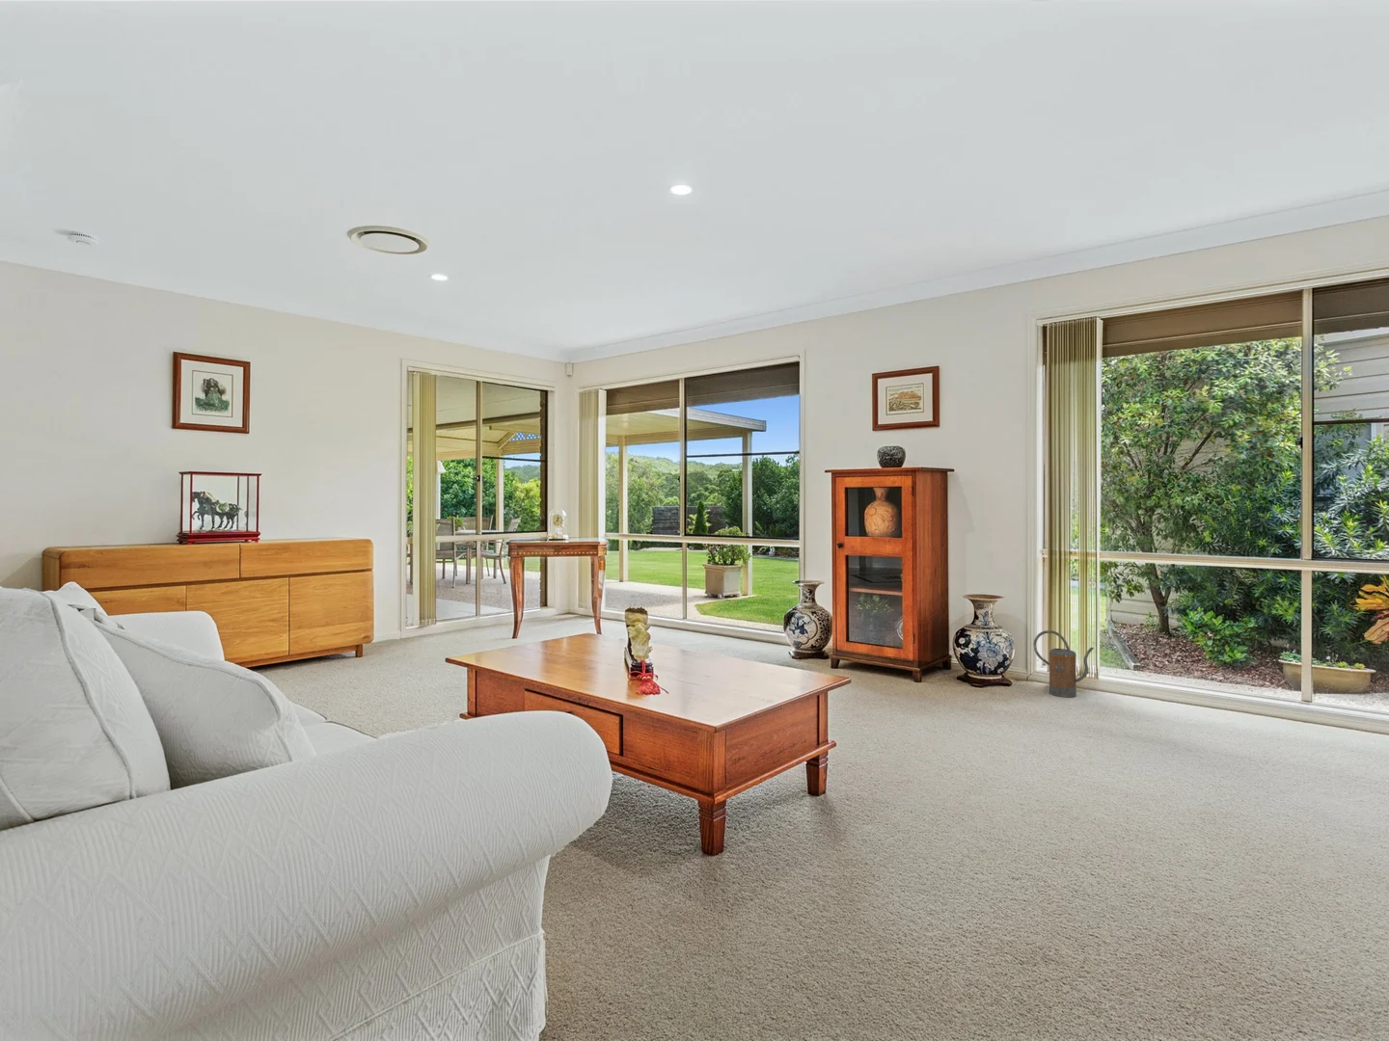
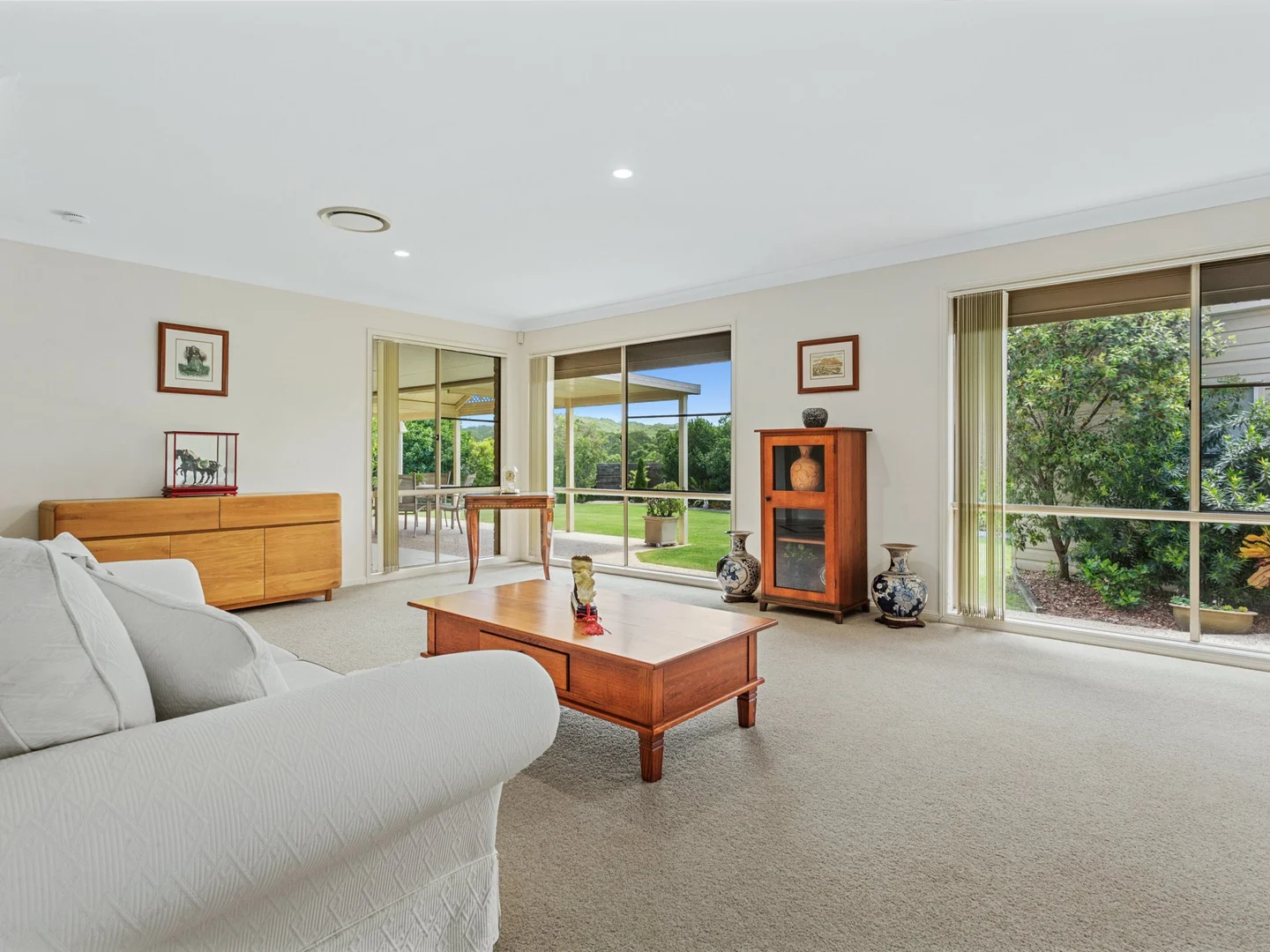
- watering can (1063, 663)
